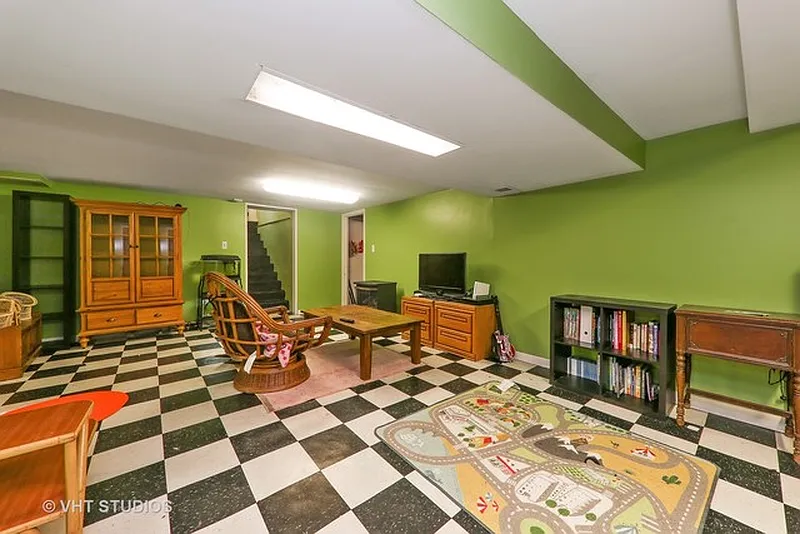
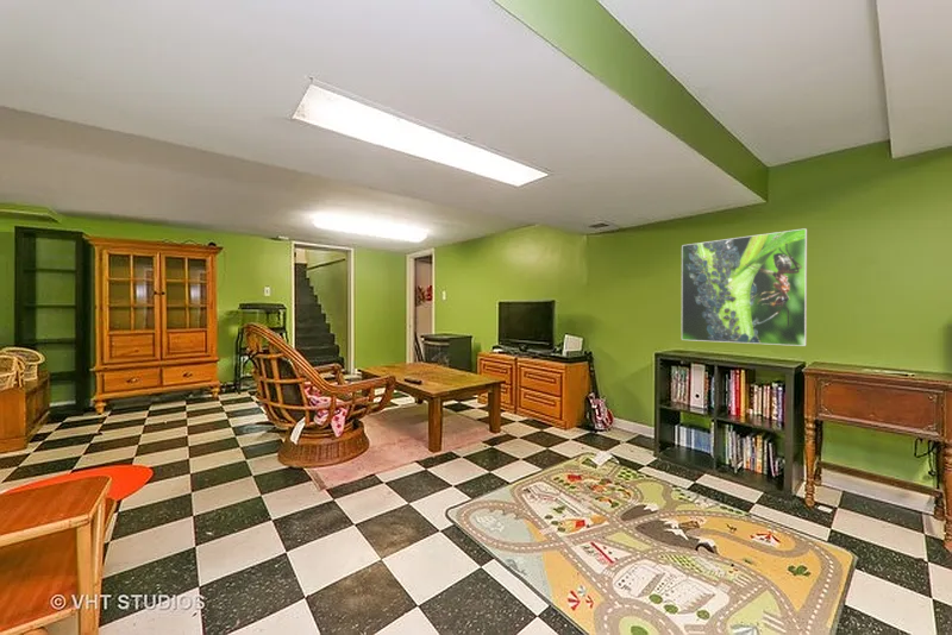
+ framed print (737, 290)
